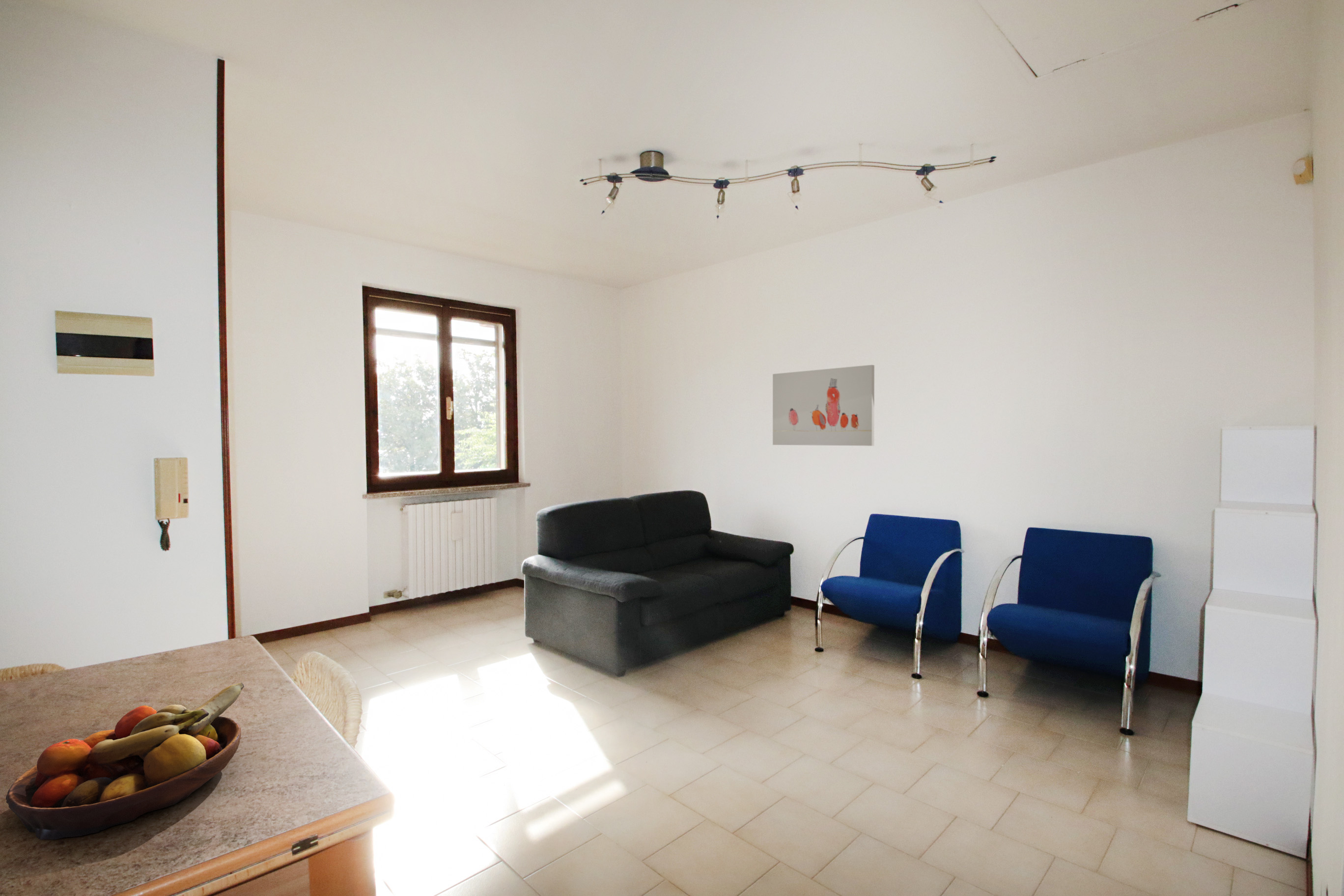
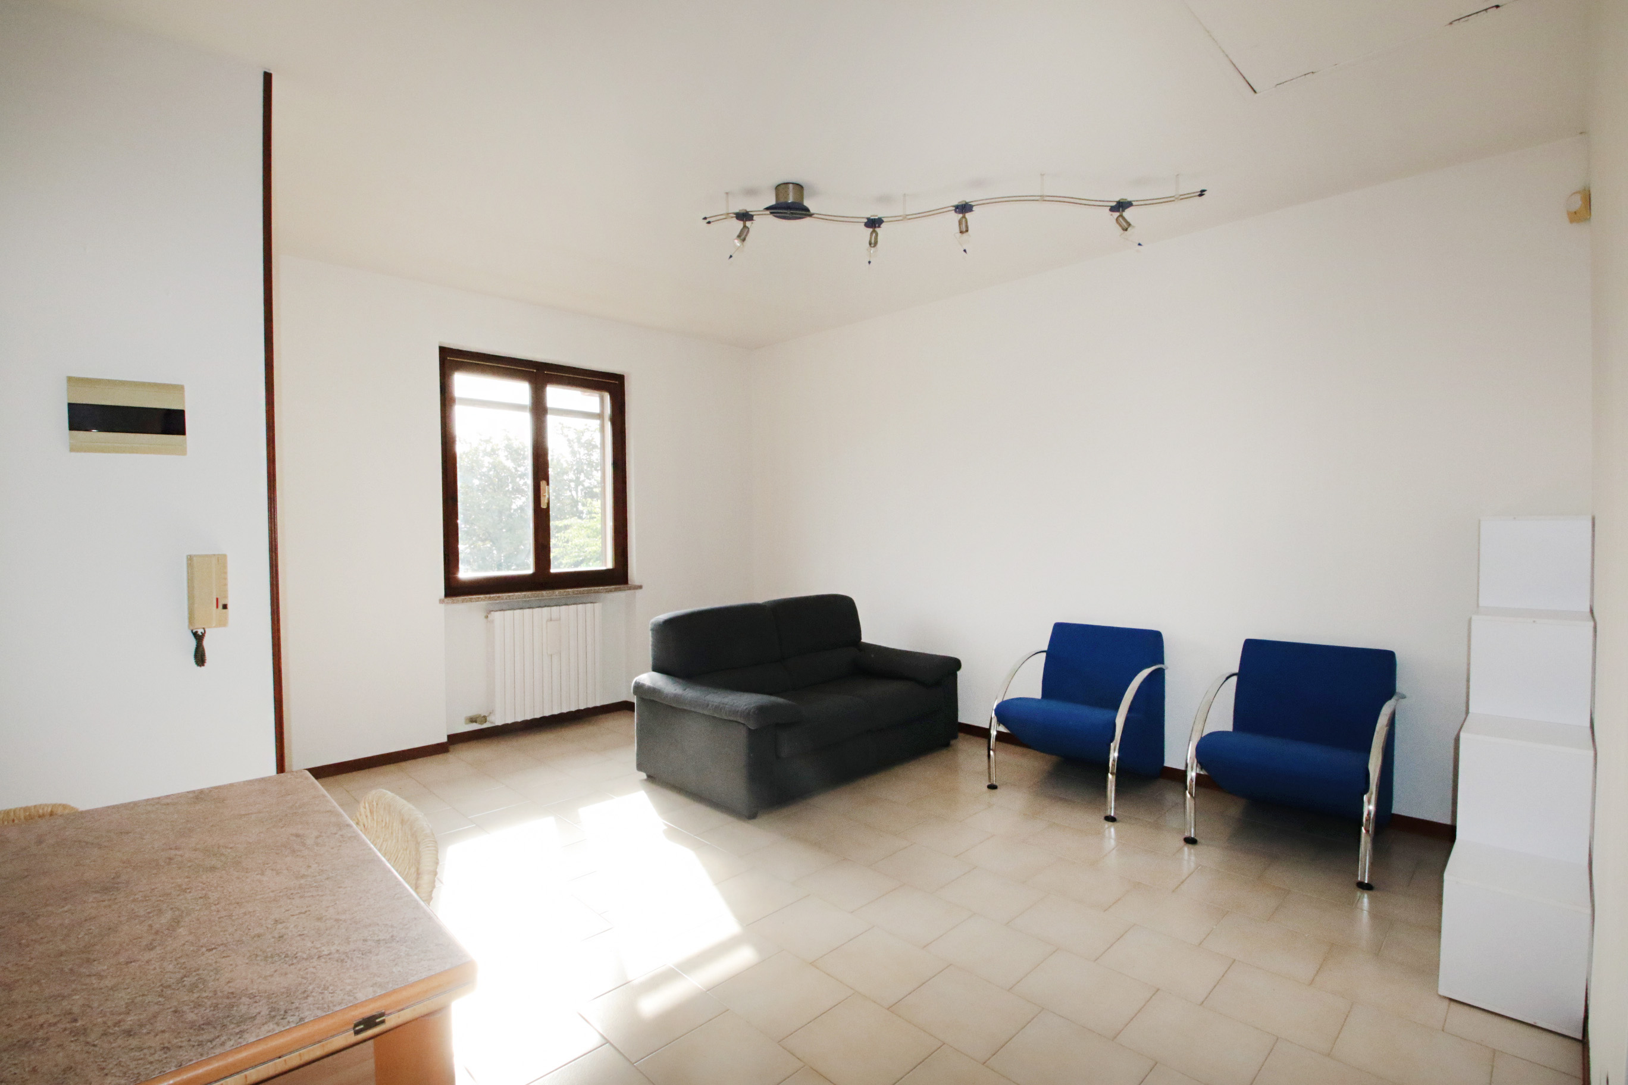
- wall art (820, 407)
- fruit bowl (137, 747)
